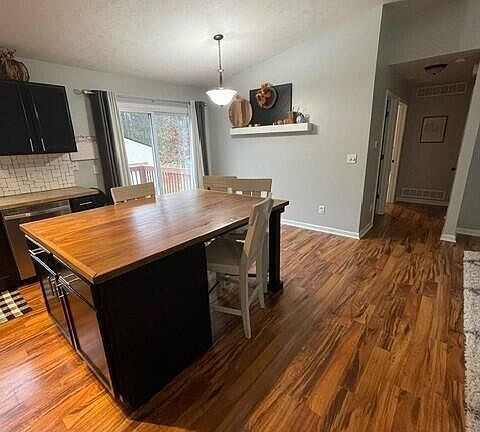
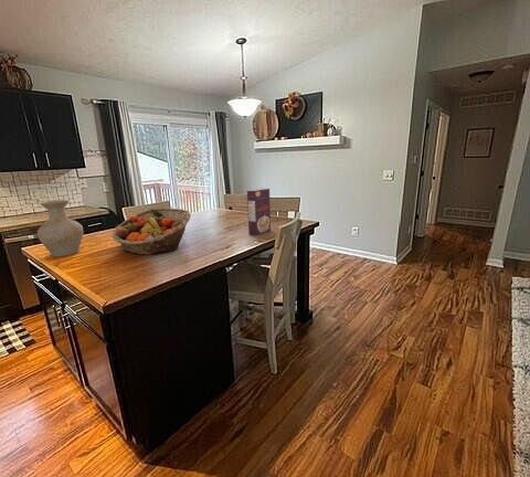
+ vase (60, 227)
+ cereal box (258, 211)
+ fruit basket (152, 230)
